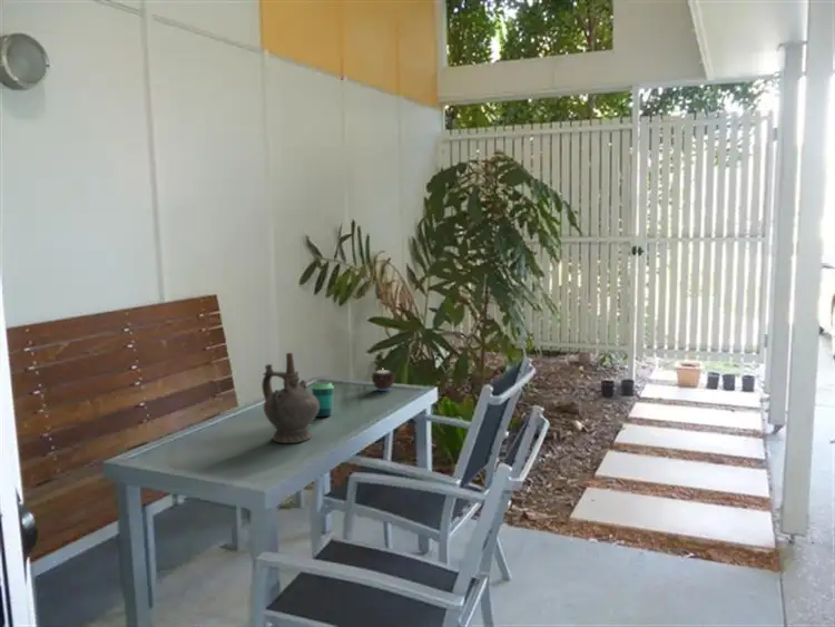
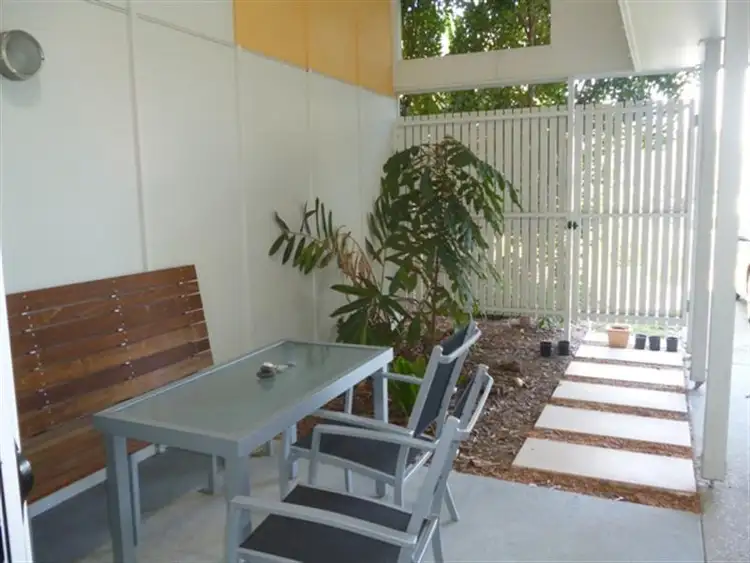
- ceremonial vessel (287, 395)
- cup (323, 399)
- candle (383, 378)
